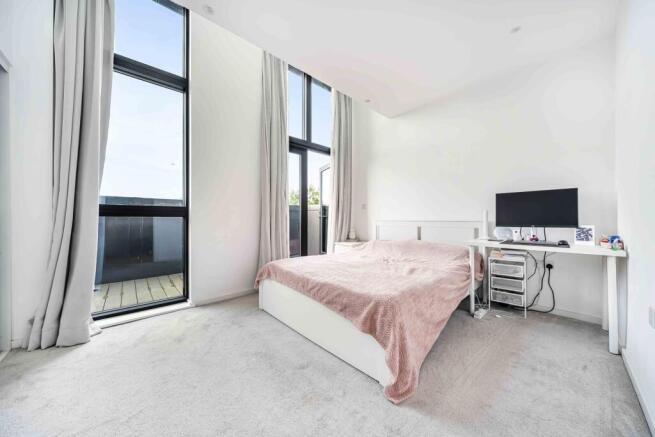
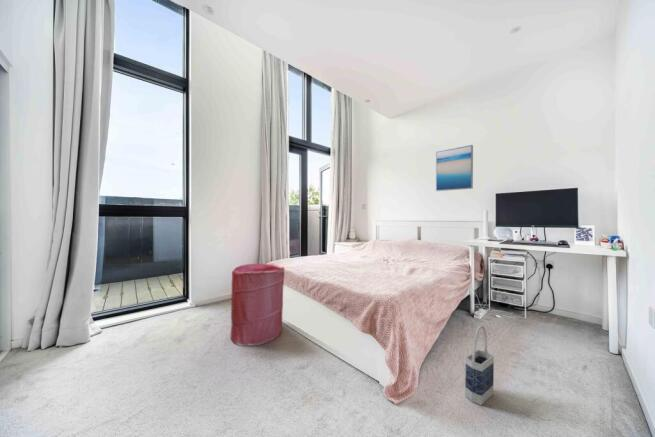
+ bag (479, 360)
+ laundry hamper (258, 299)
+ wall art (453, 169)
